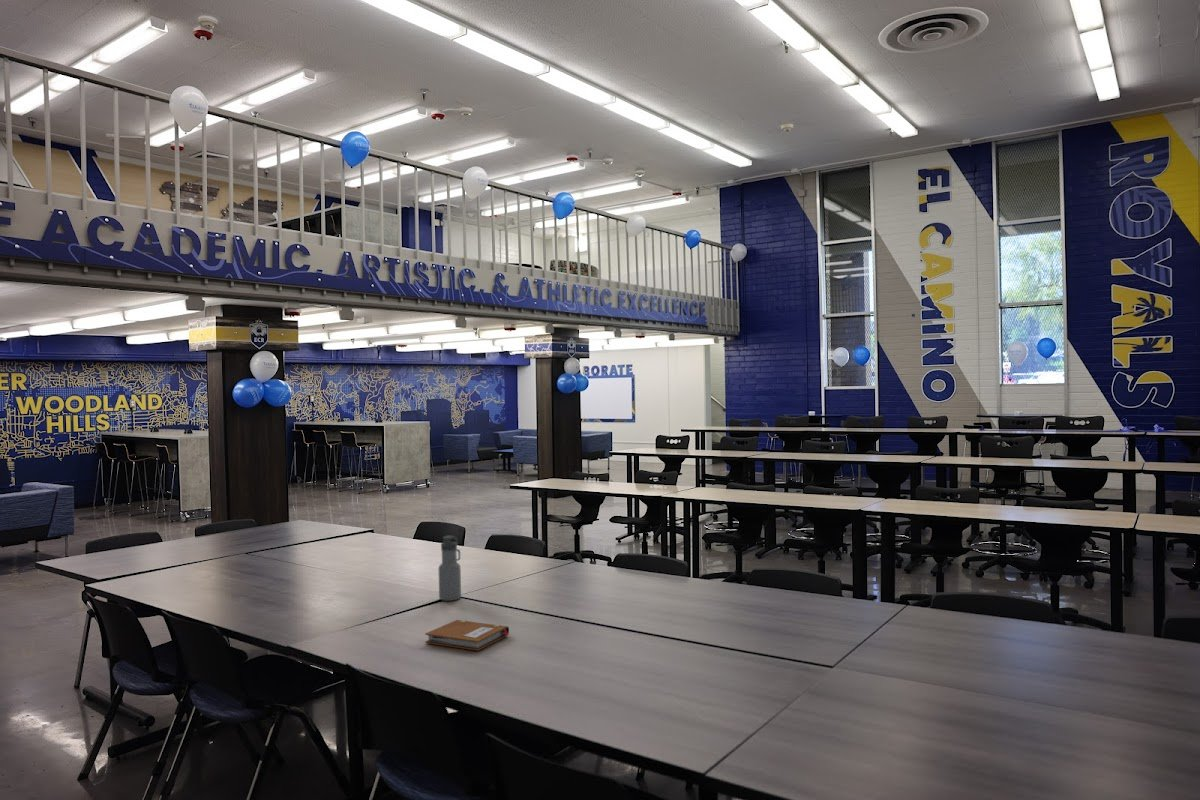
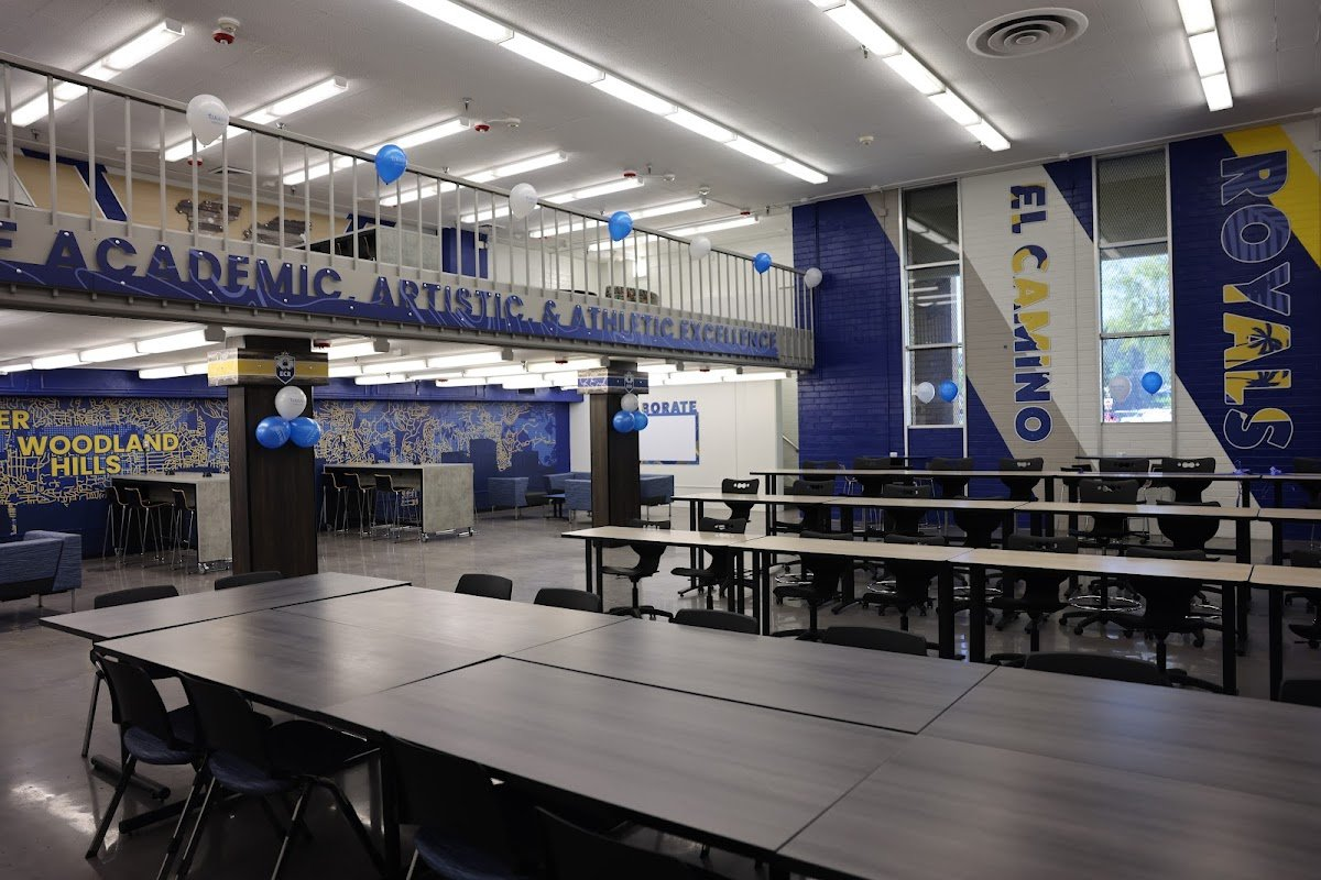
- water bottle (449, 567)
- notebook (469, 634)
